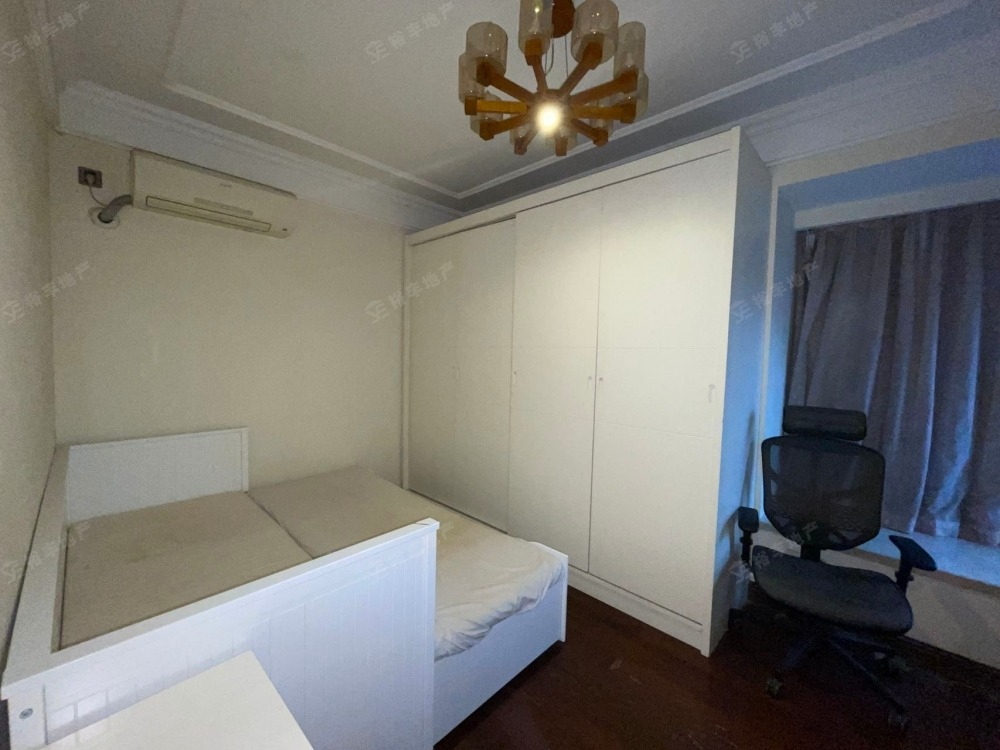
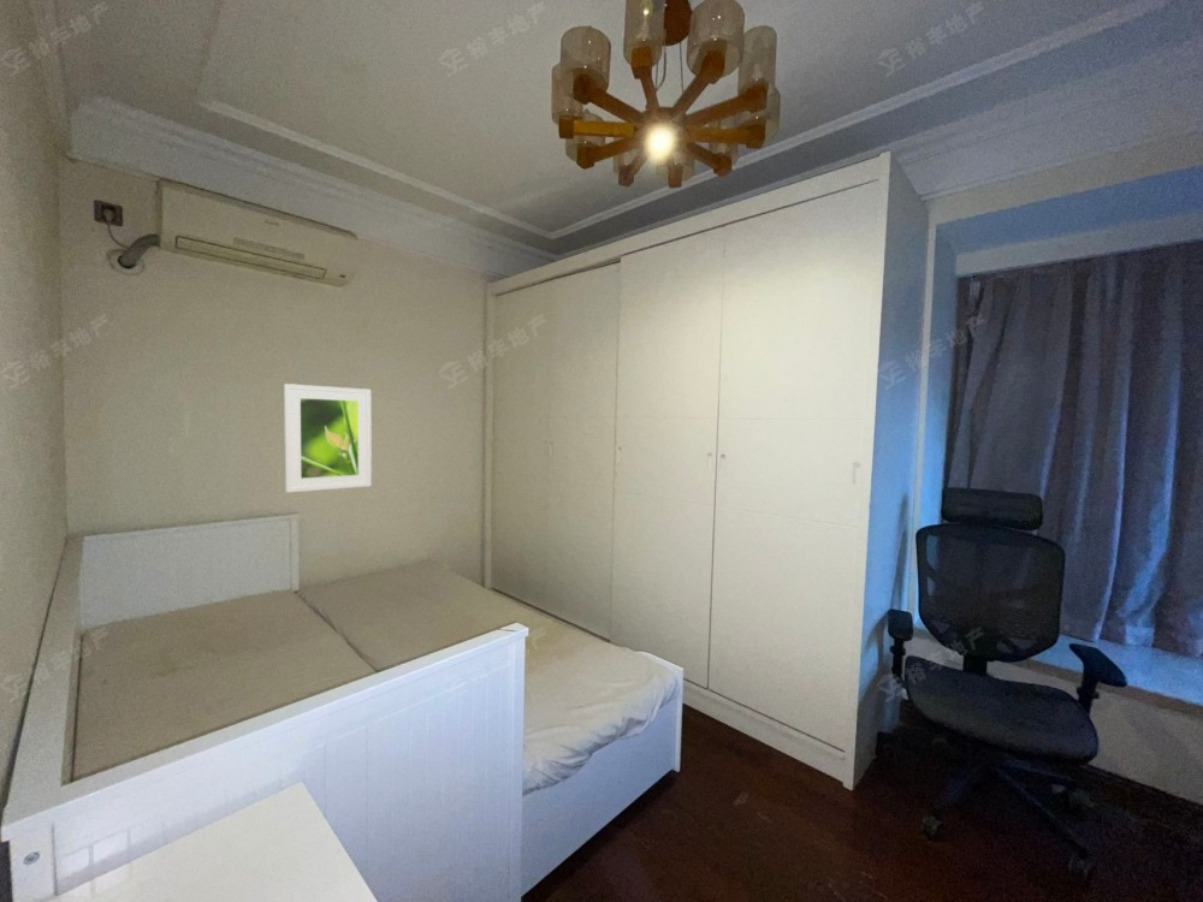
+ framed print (330, 438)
